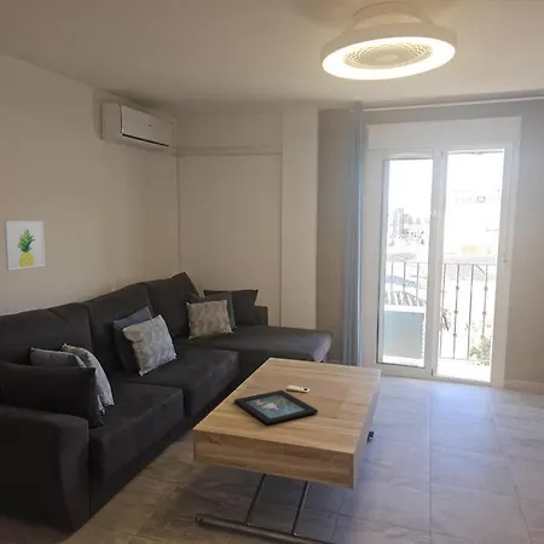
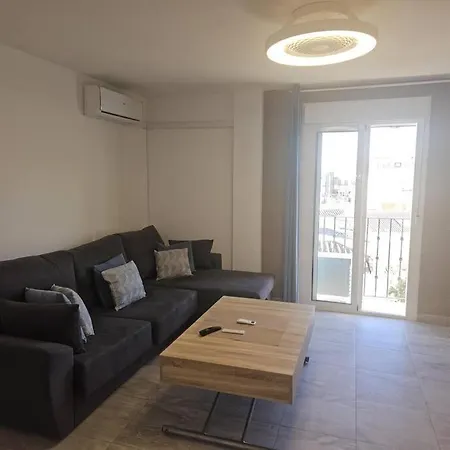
- decorative tray (274, 405)
- wall art (25, 244)
